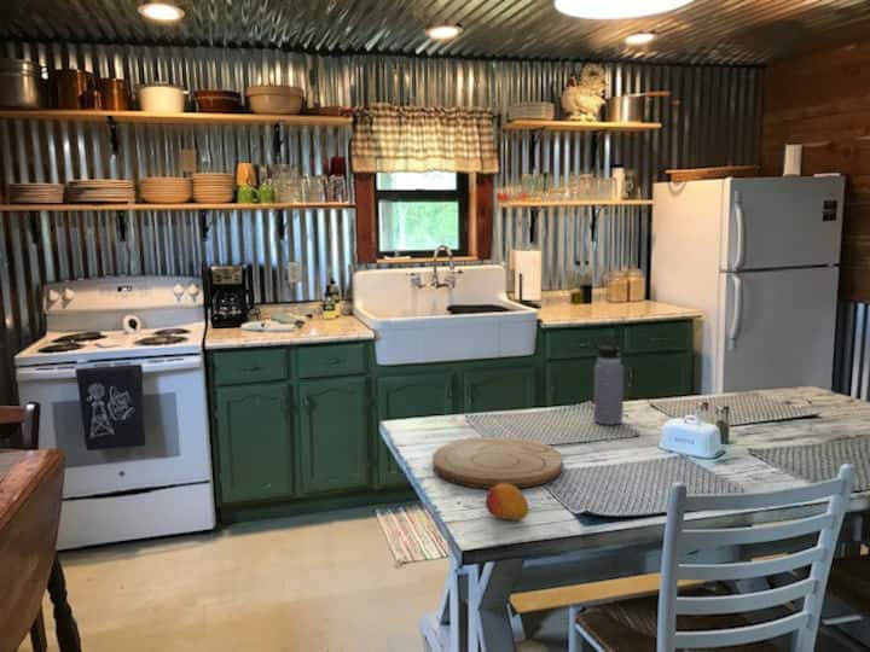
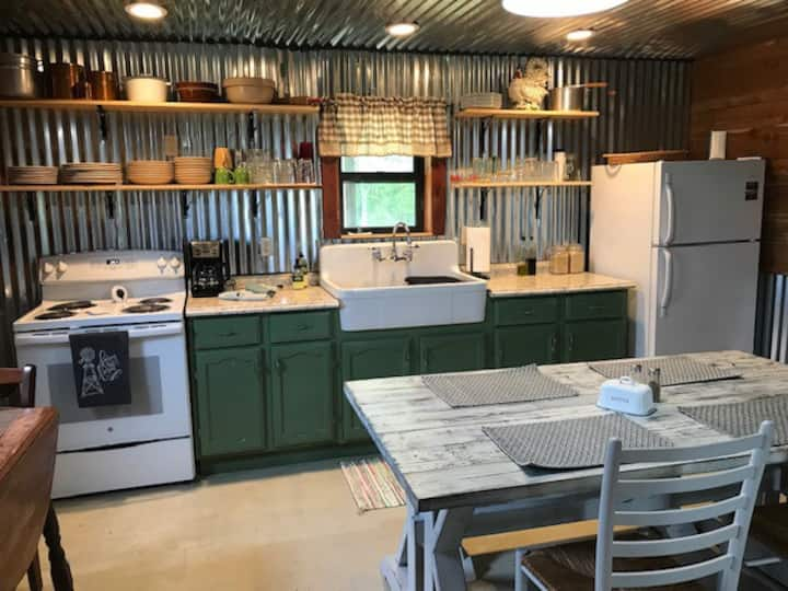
- cutting board (497, 460)
- water bottle (608, 379)
- fruit (506, 501)
